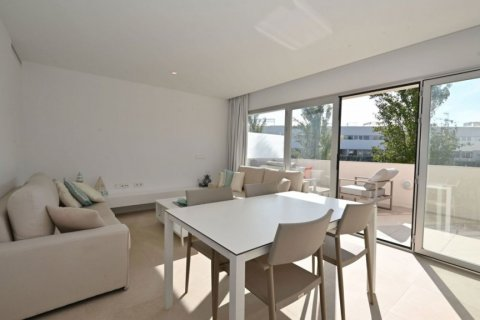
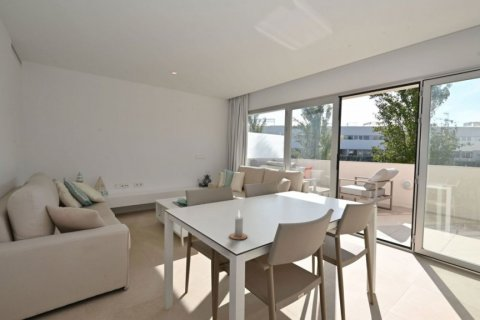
+ candle (238, 222)
